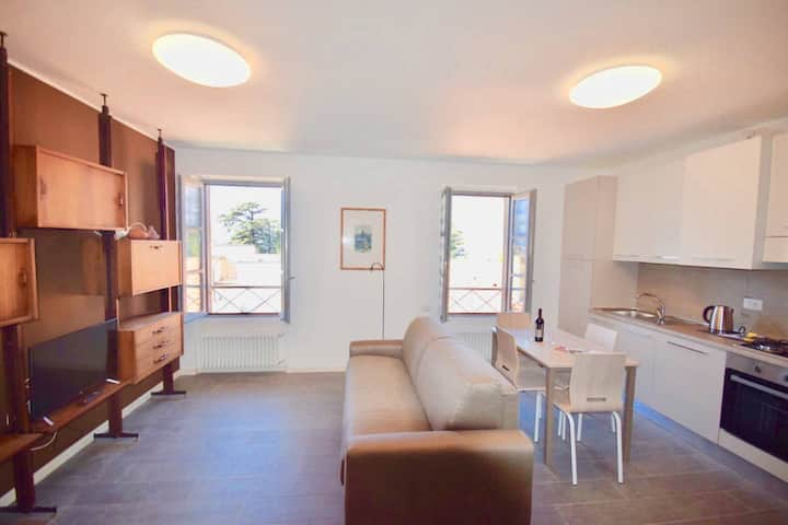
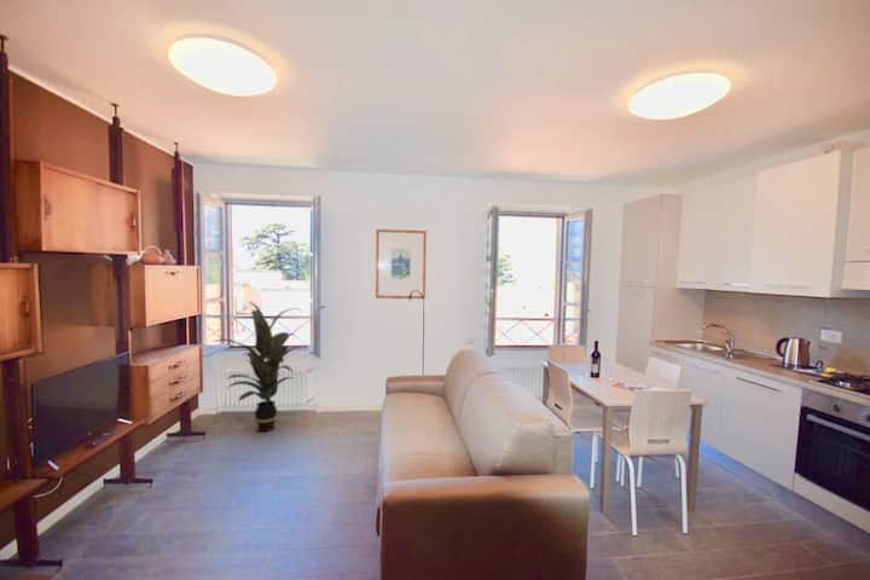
+ indoor plant (262, 365)
